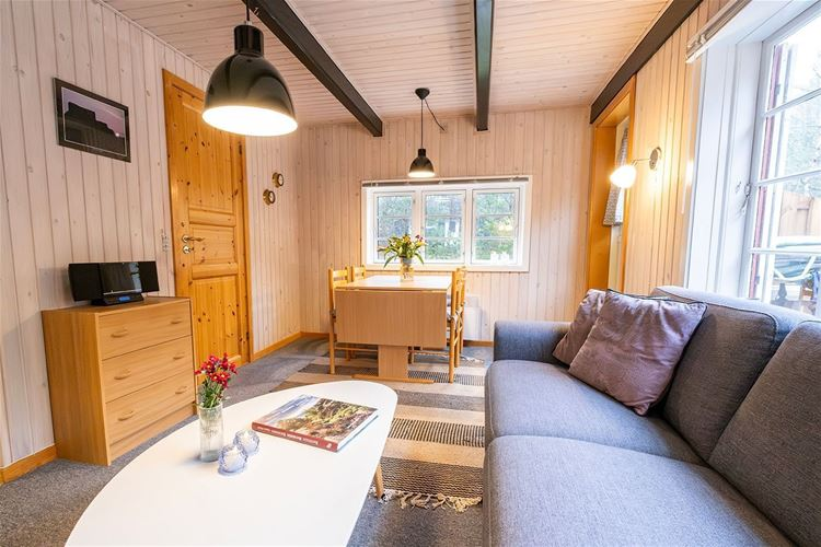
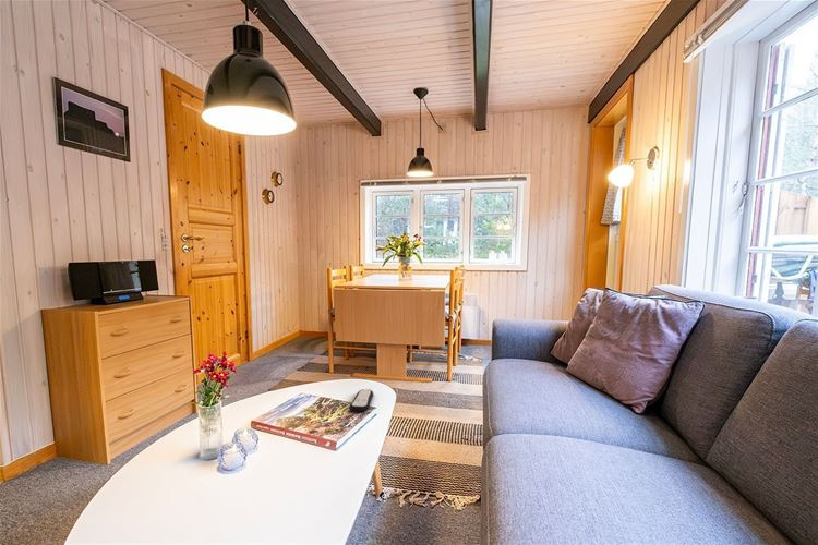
+ remote control (362, 399)
